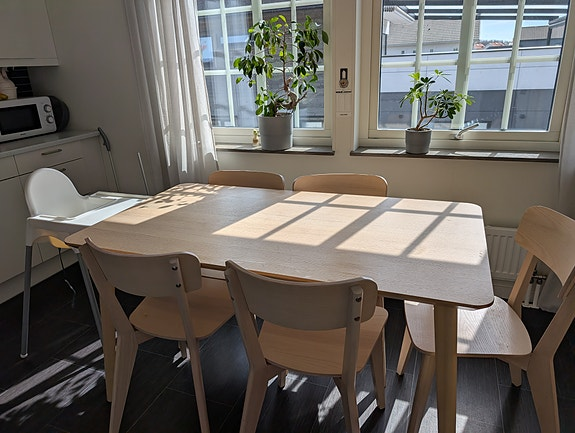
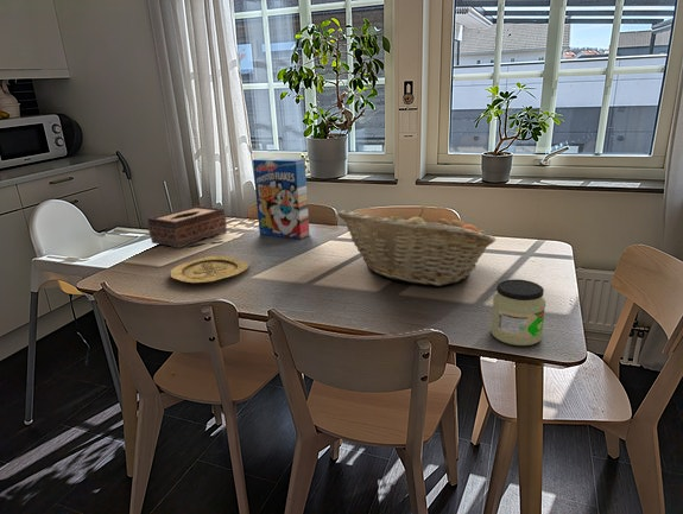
+ fruit basket (412, 237)
+ plate (210, 269)
+ cereal box (282, 197)
+ tissue box (188, 226)
+ jar (518, 311)
